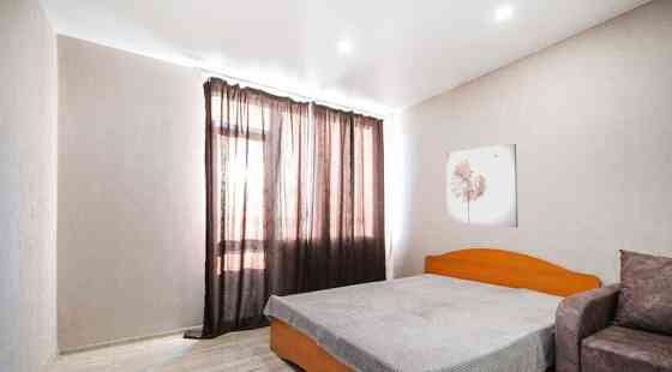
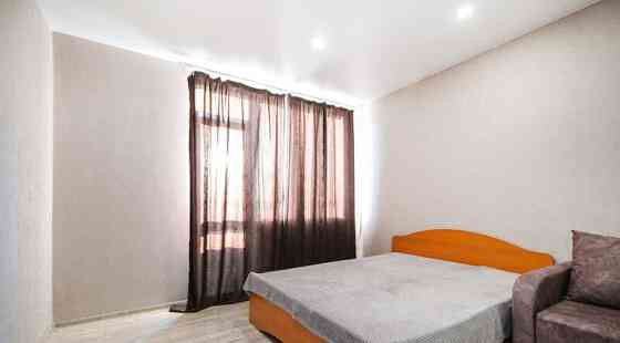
- wall art (478, 186)
